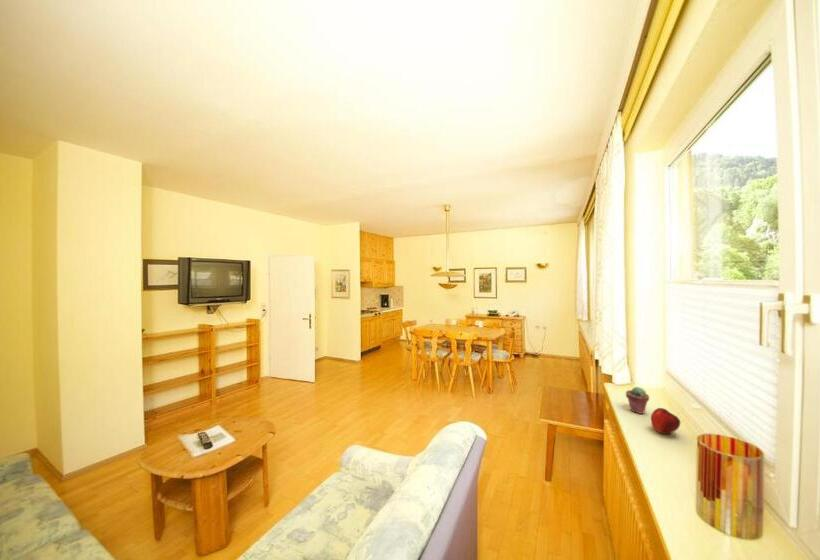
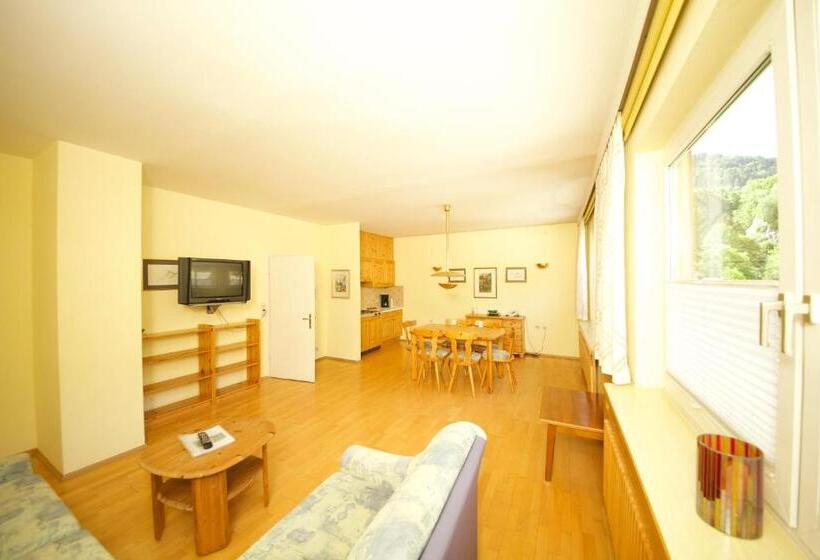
- apple (665, 421)
- potted succulent (637, 398)
